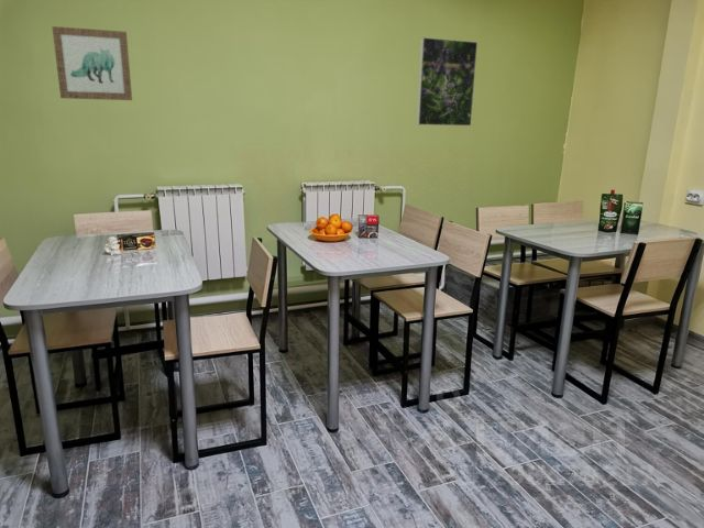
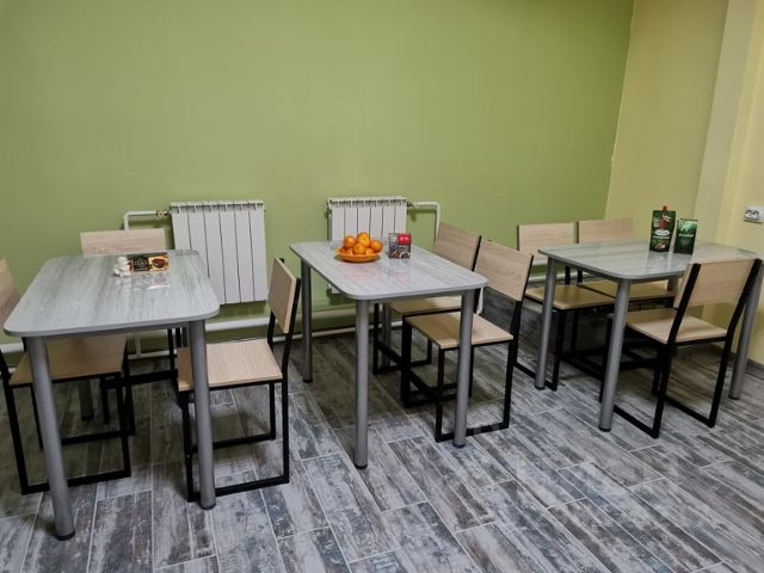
- wall art (94, 64)
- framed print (447, 82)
